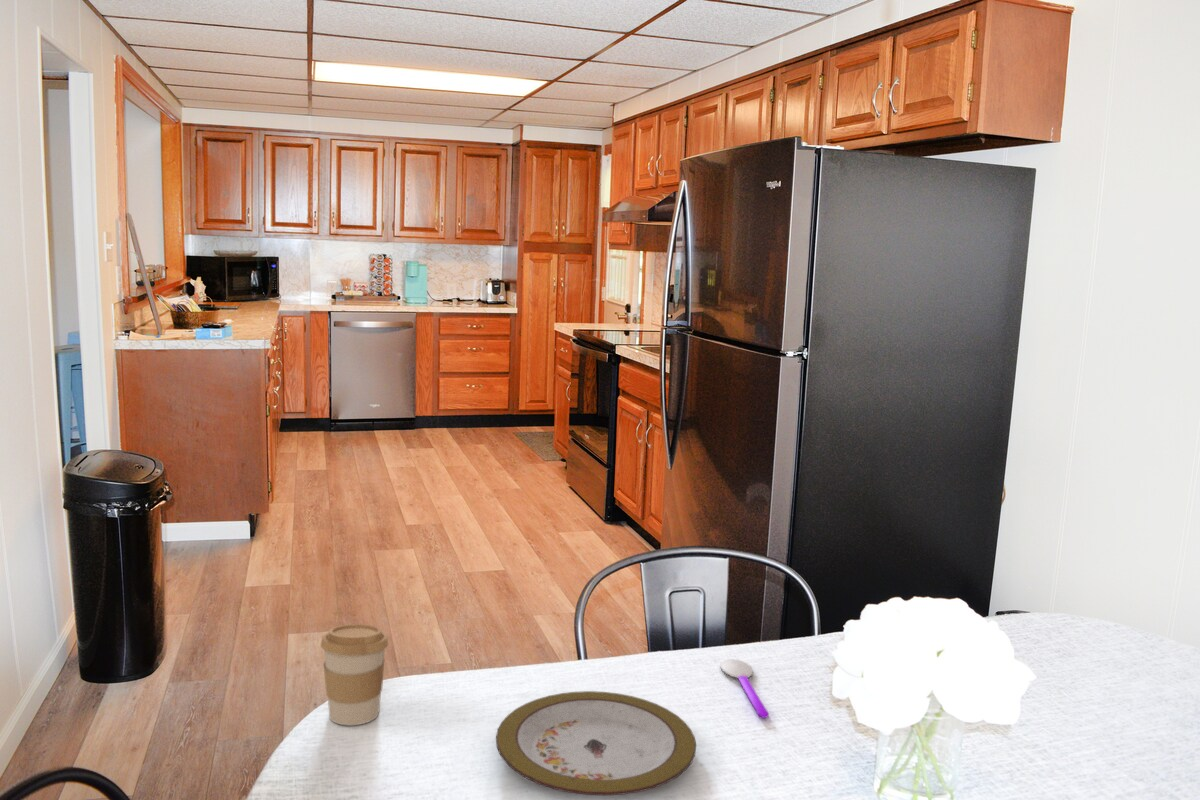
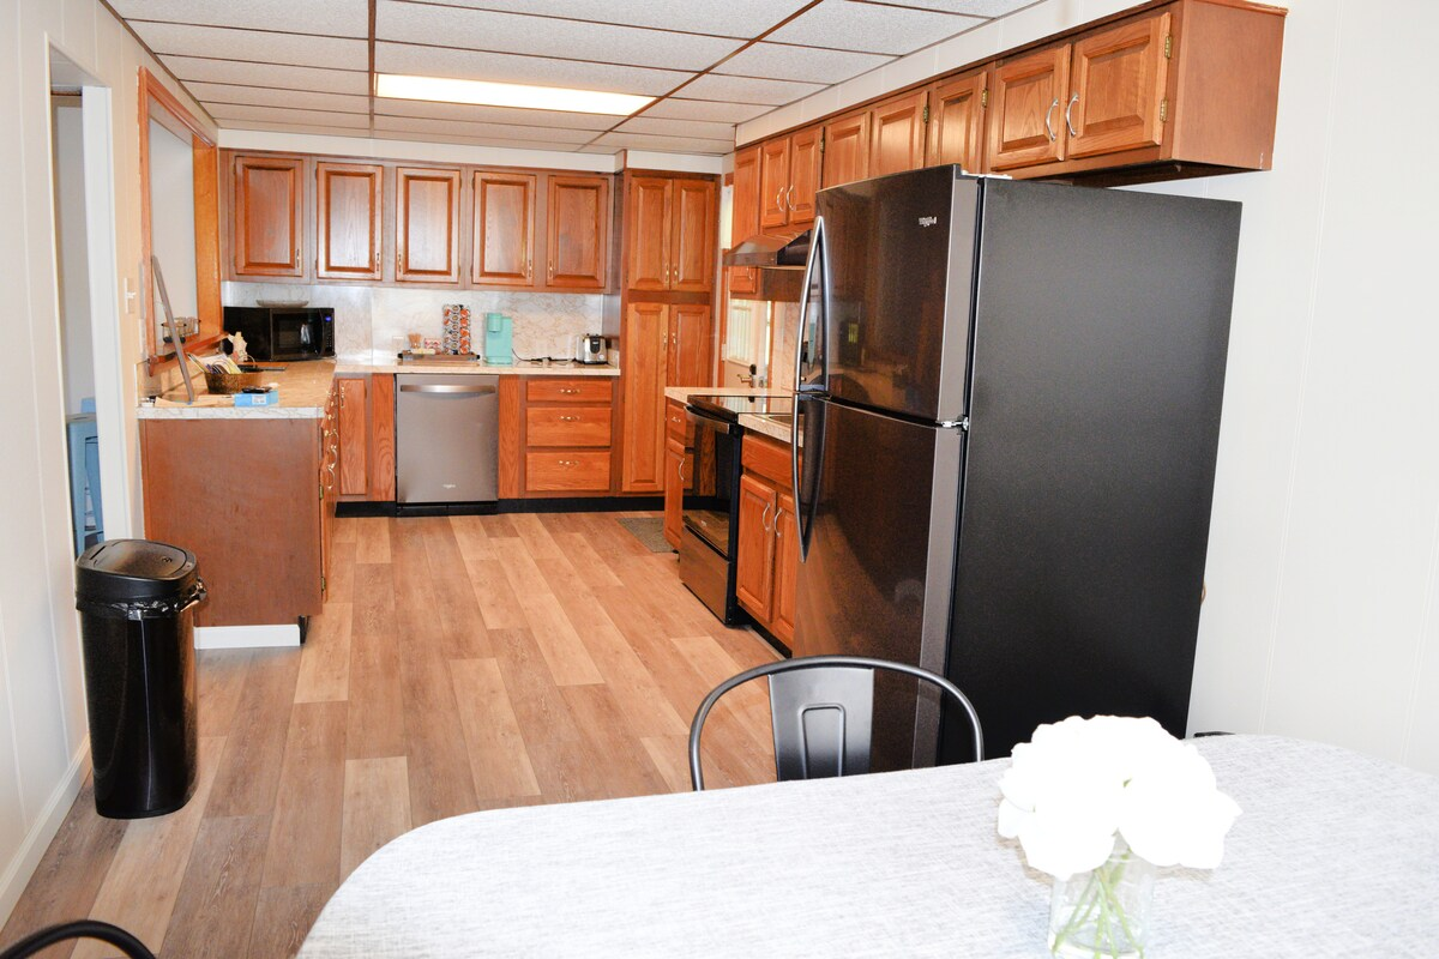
- spoon (746, 684)
- plate (595, 744)
- coffee cup (354, 671)
